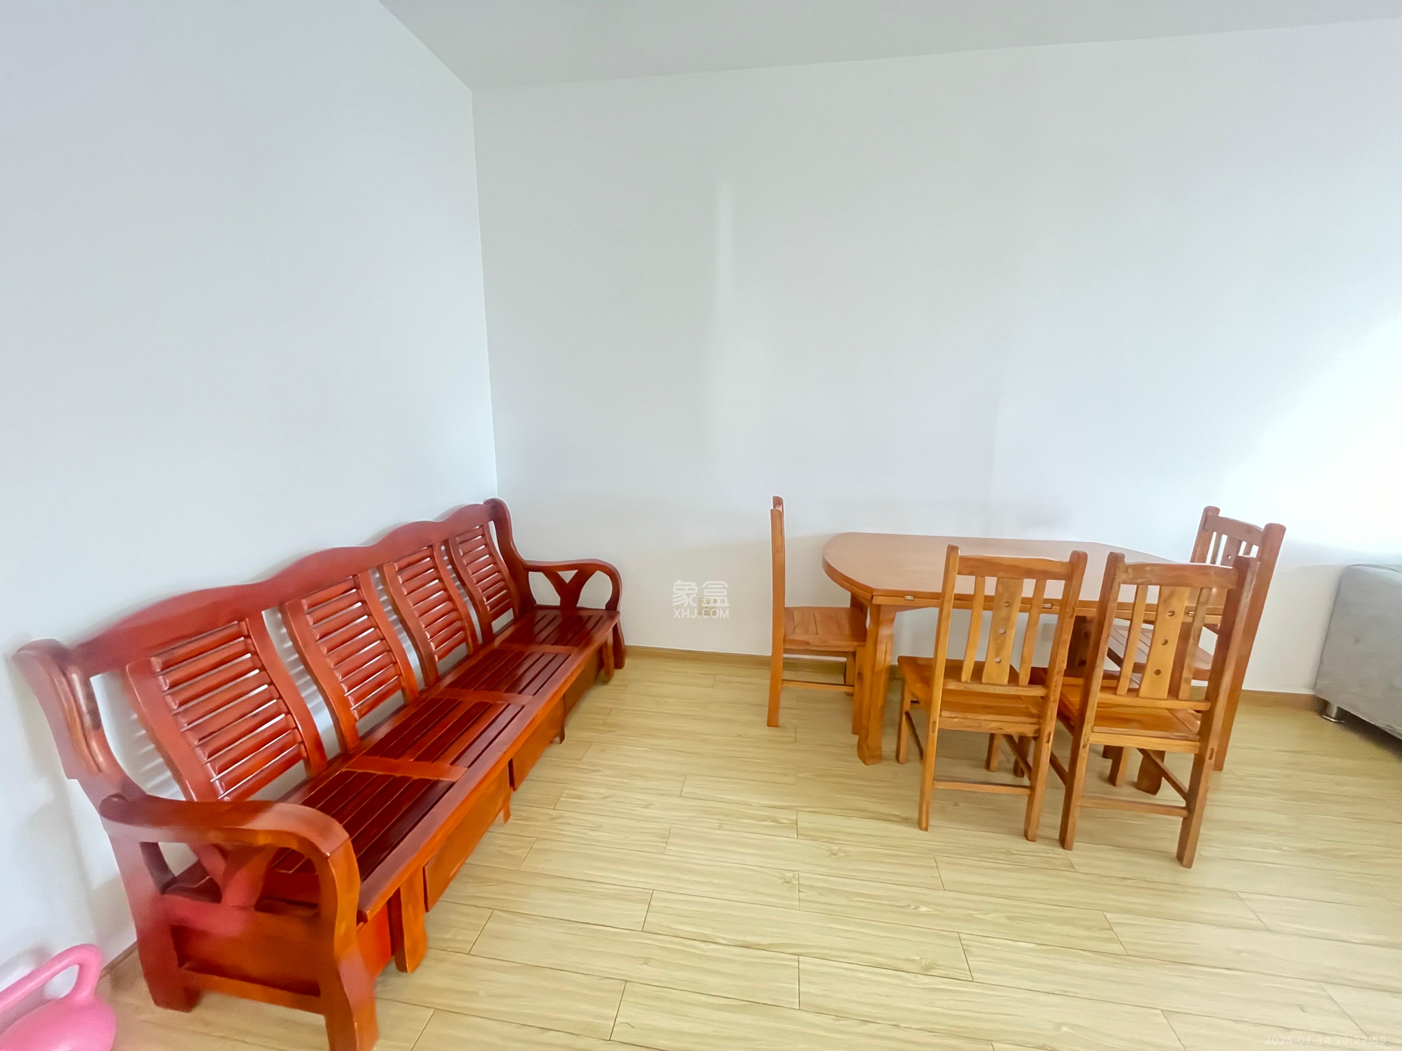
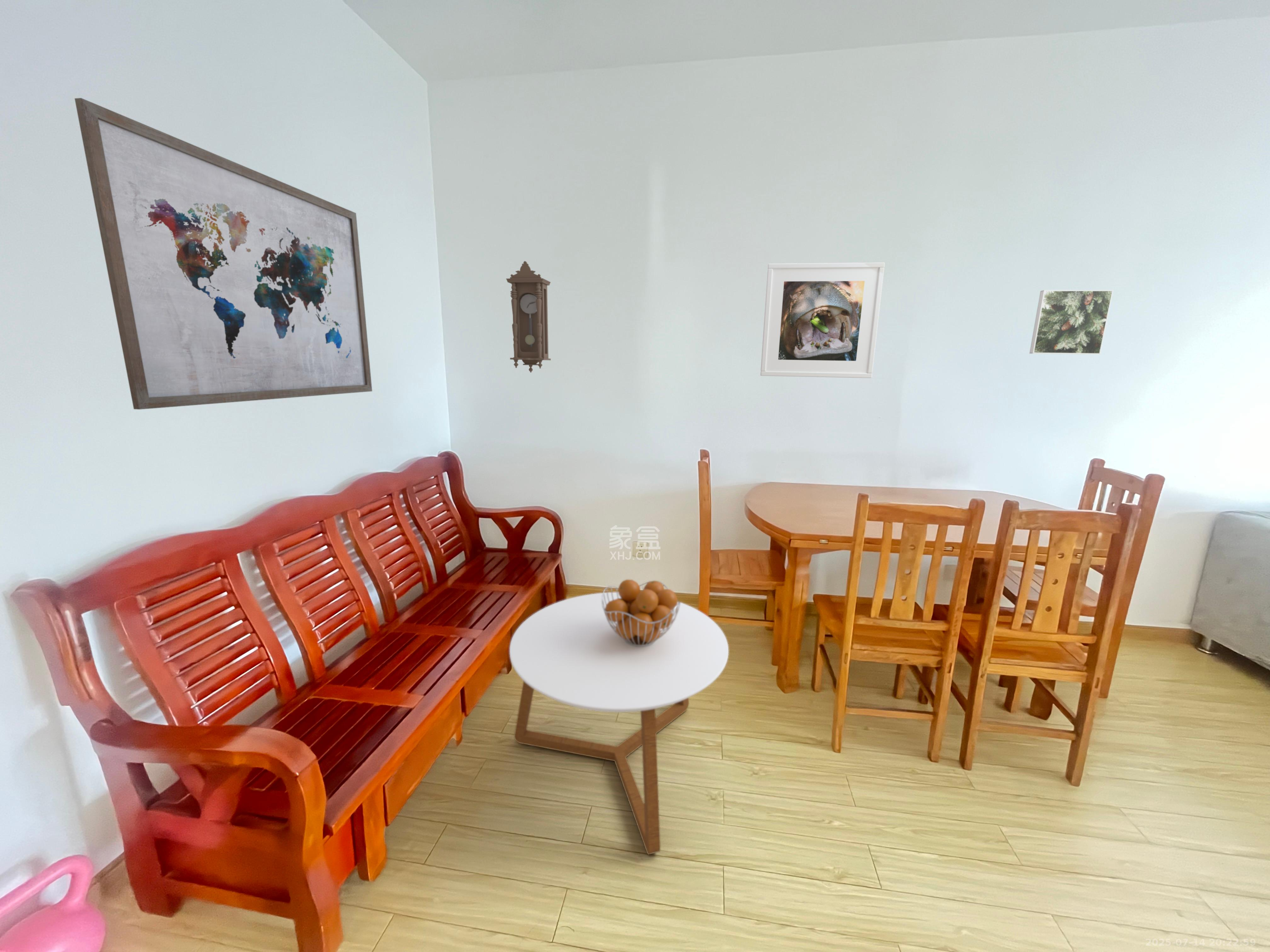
+ fruit basket (641, 611)
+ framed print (820, 321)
+ pendulum clock (529, 319)
+ wall art (269, 290)
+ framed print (1070, 322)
+ coffee table (622, 699)
